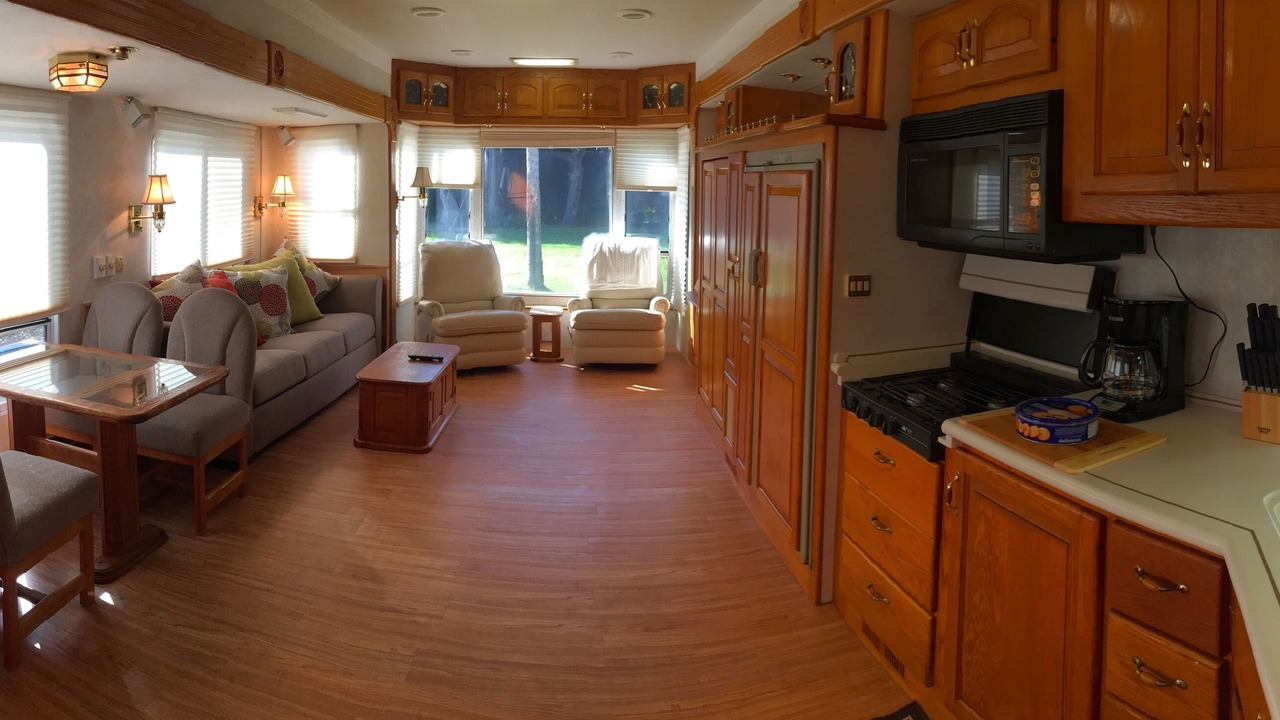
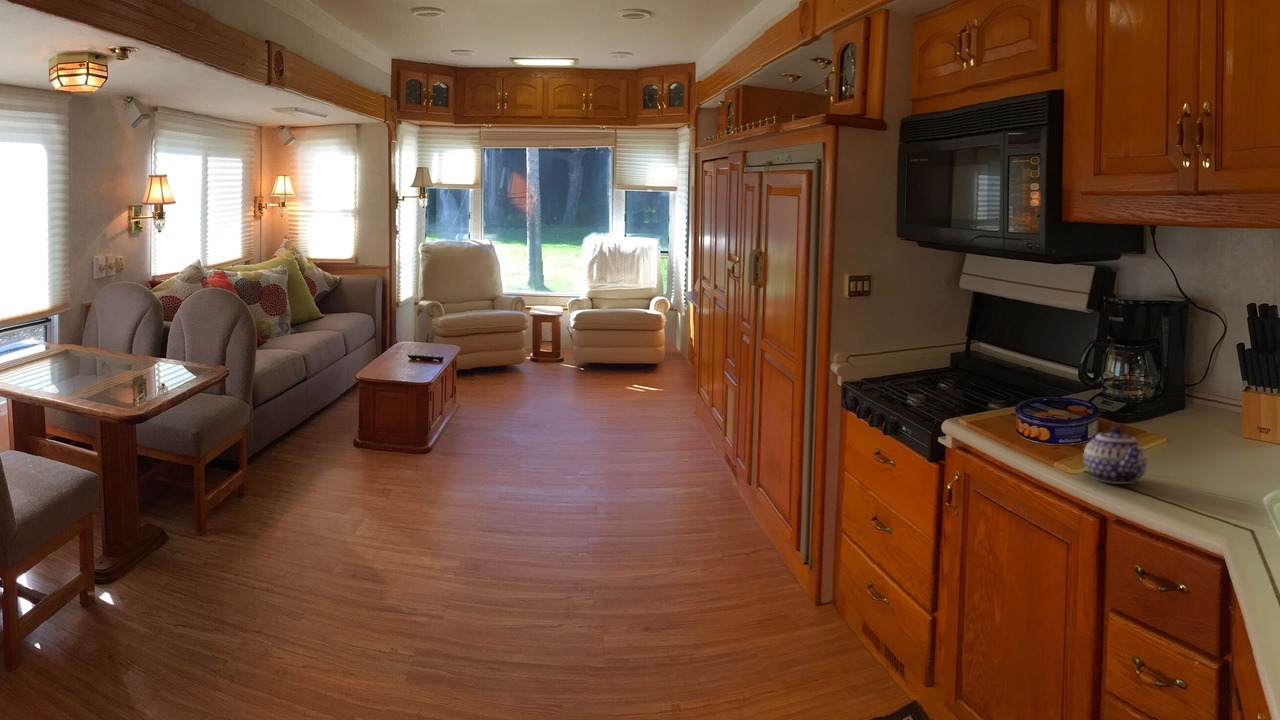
+ teapot (1115, 453)
